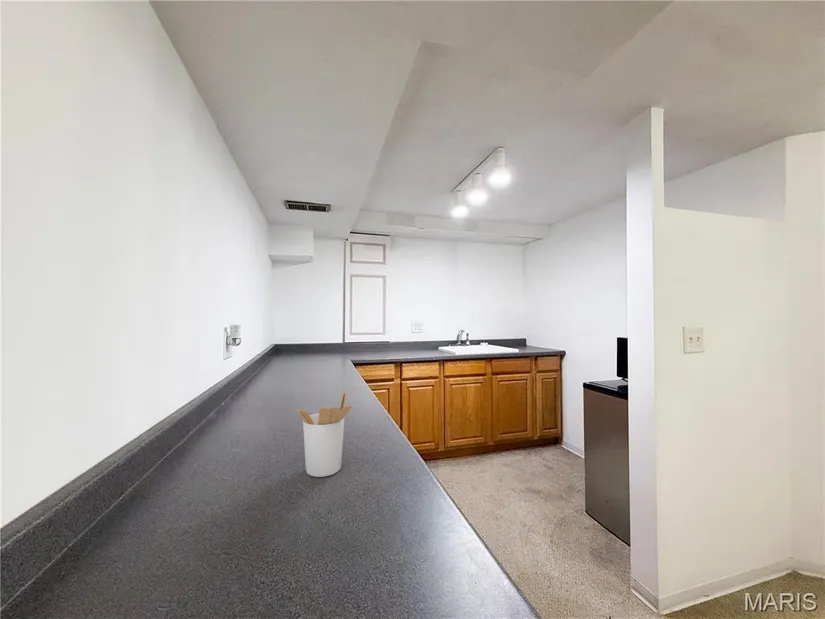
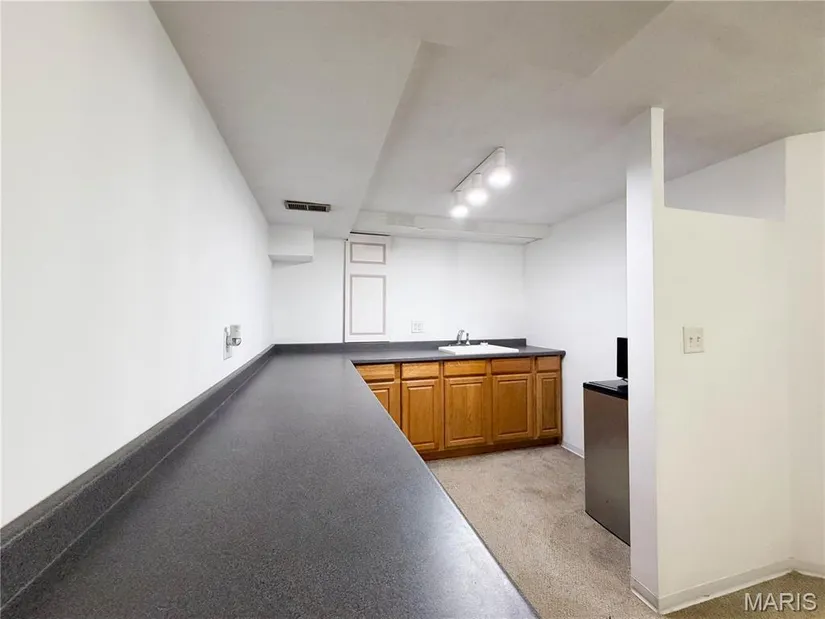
- utensil holder (327, 434)
